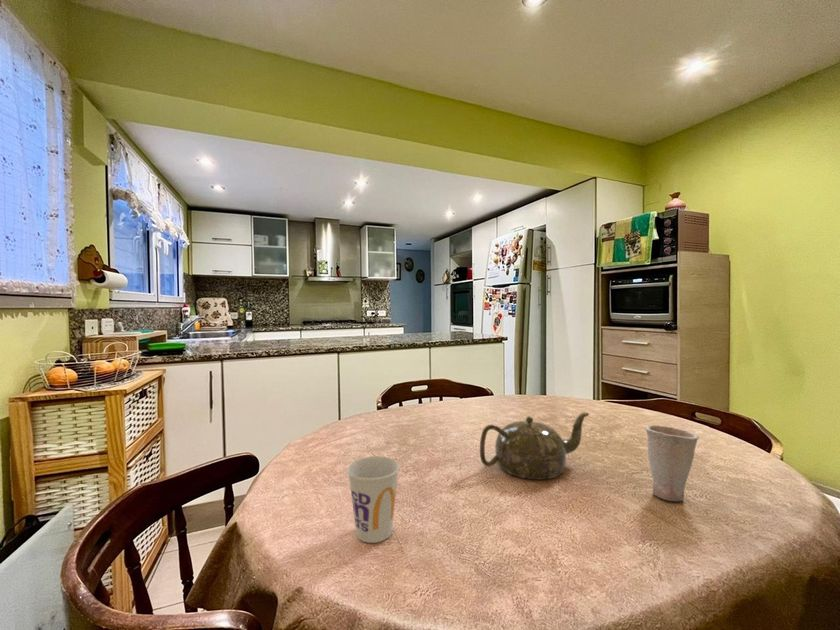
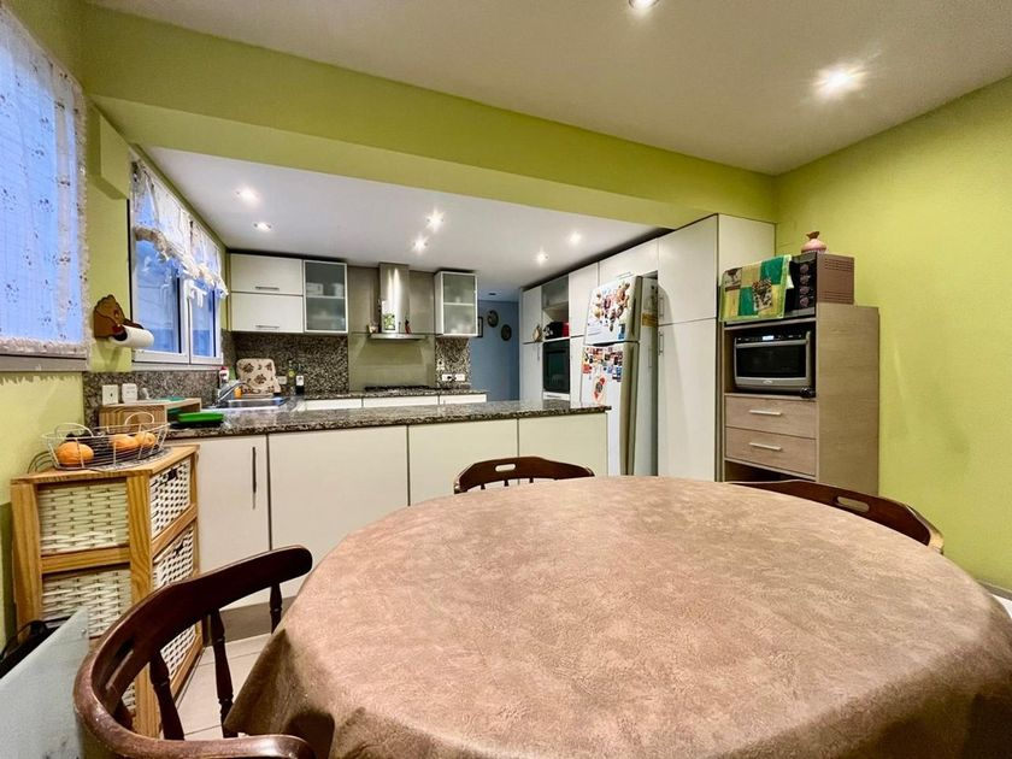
- cup (374, 499)
- teapot (535, 440)
- cup (671, 462)
